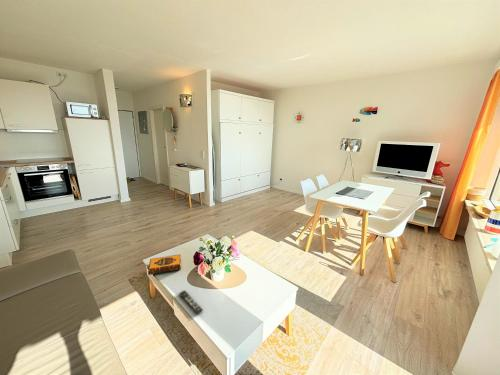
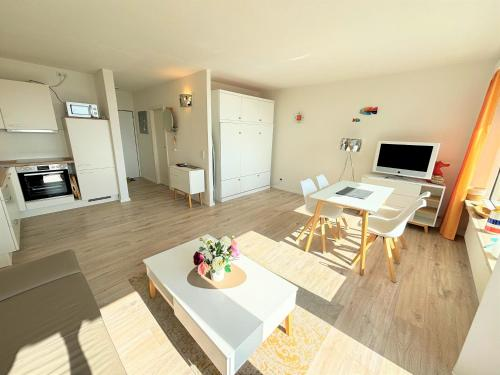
- hardback book (165, 264)
- remote control (190, 301)
